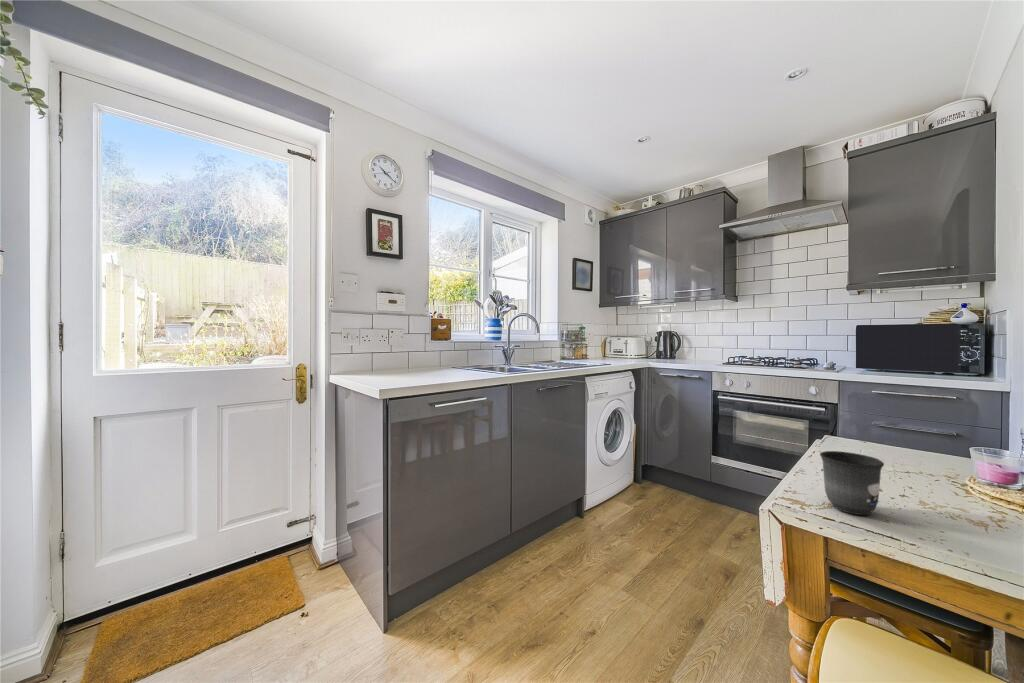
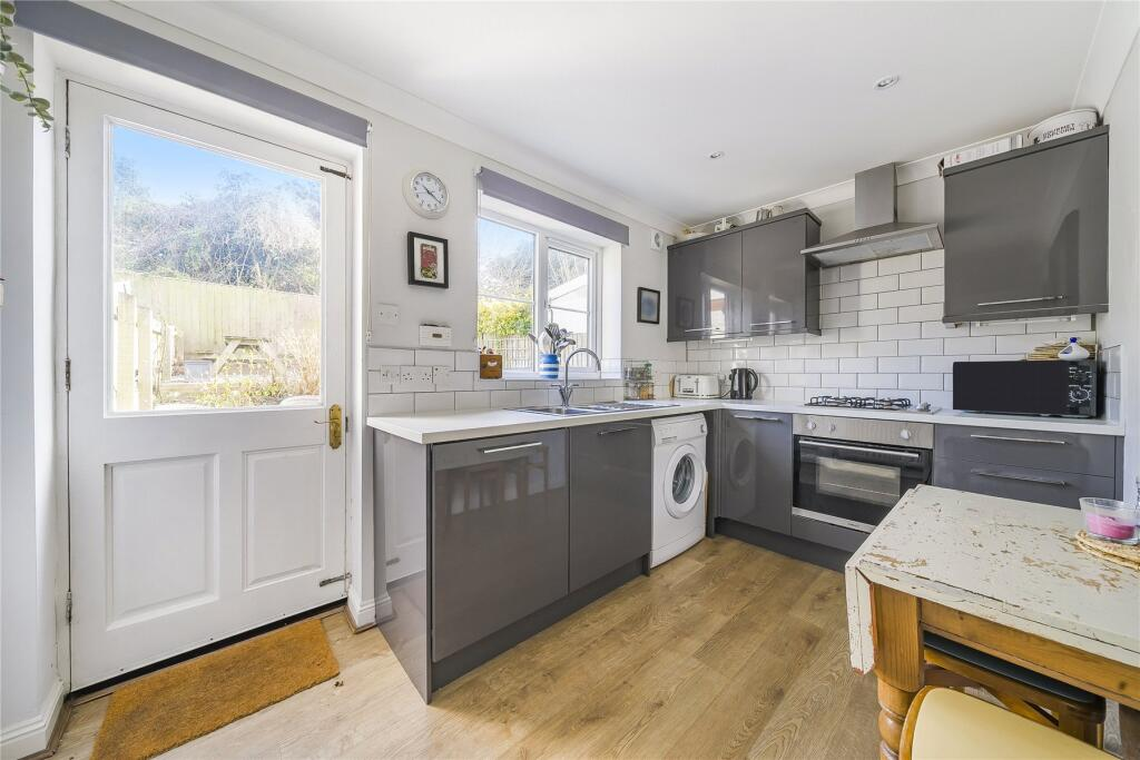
- mug (856, 482)
